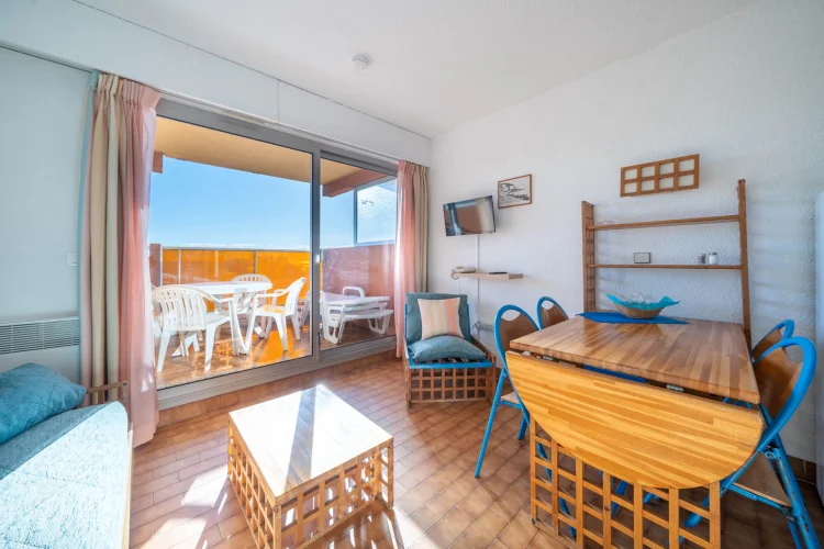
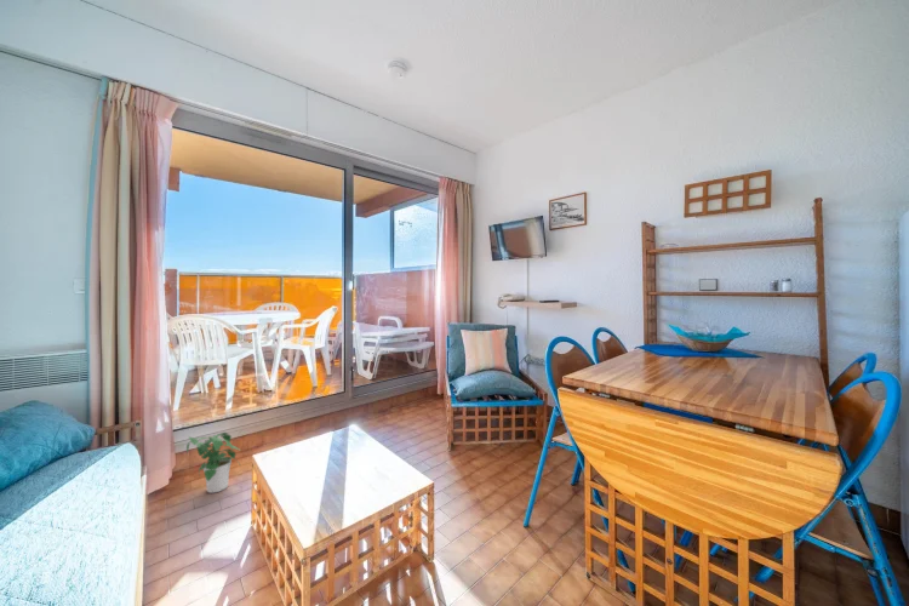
+ potted plant (215, 461)
